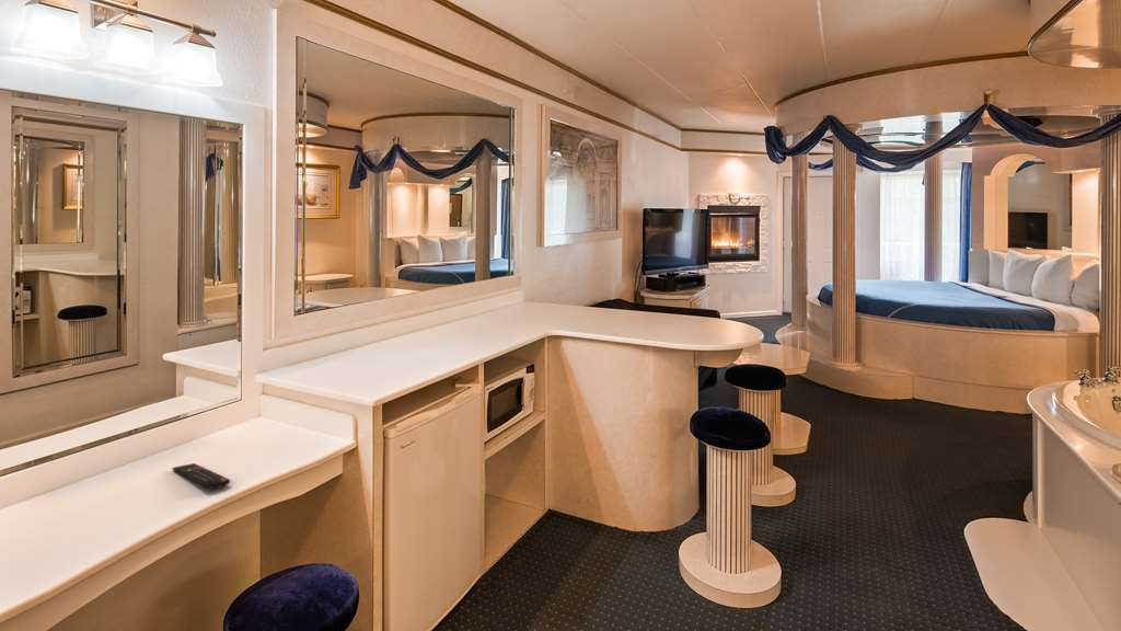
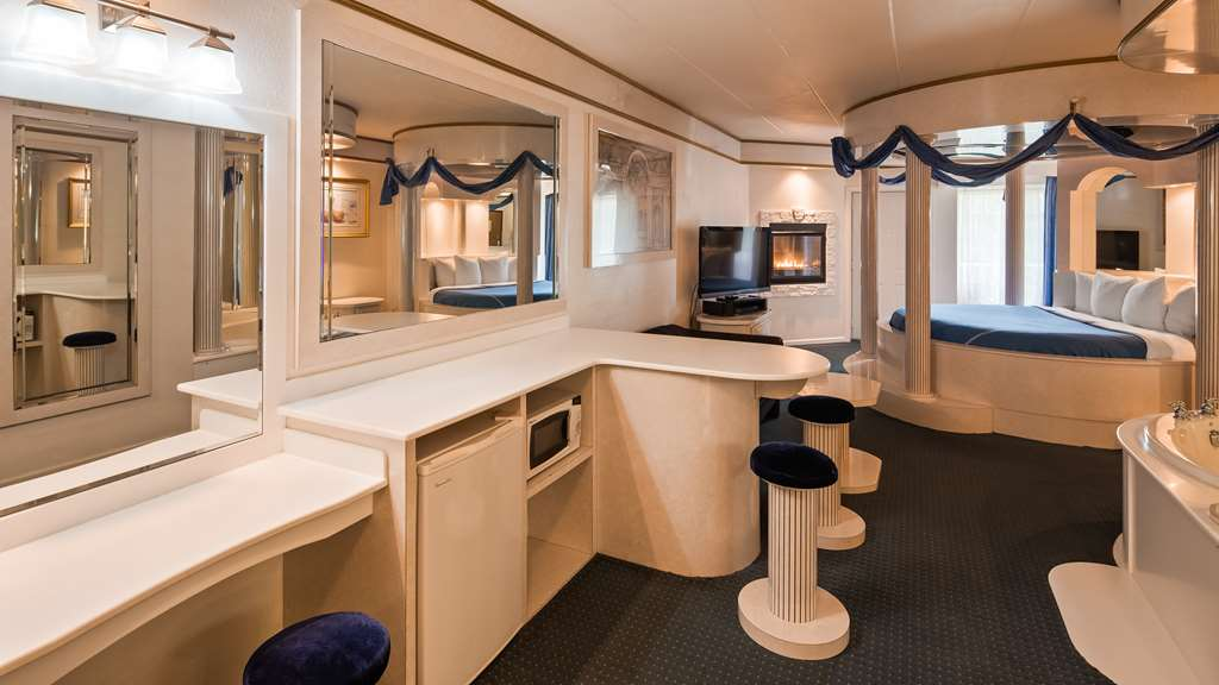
- remote control (200, 475)
